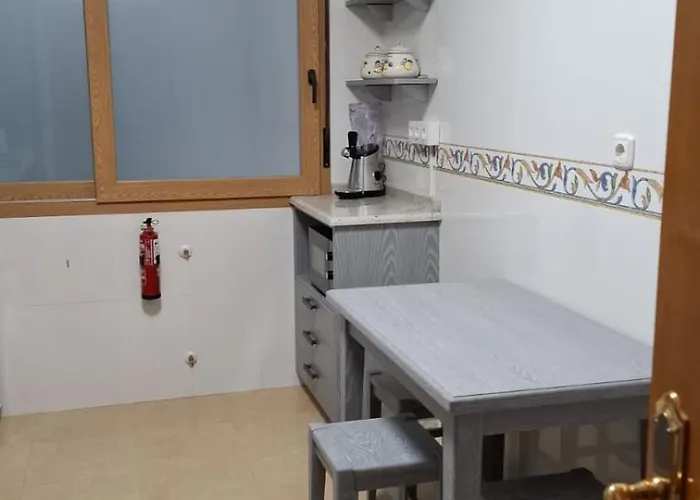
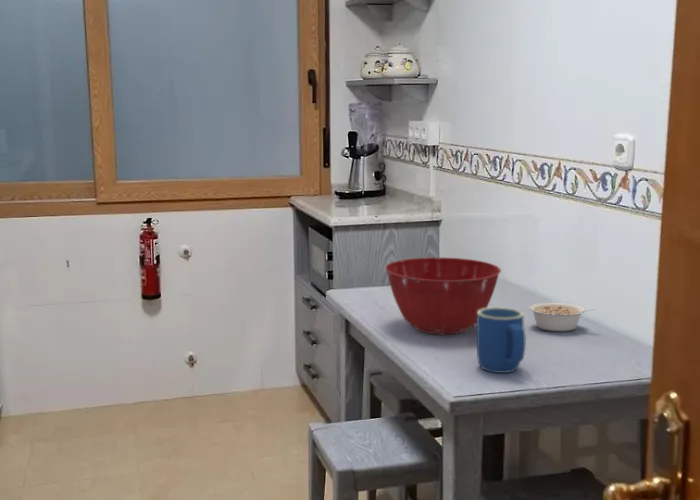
+ mixing bowl (442, 297)
+ legume (559, 315)
+ mug (502, 341)
